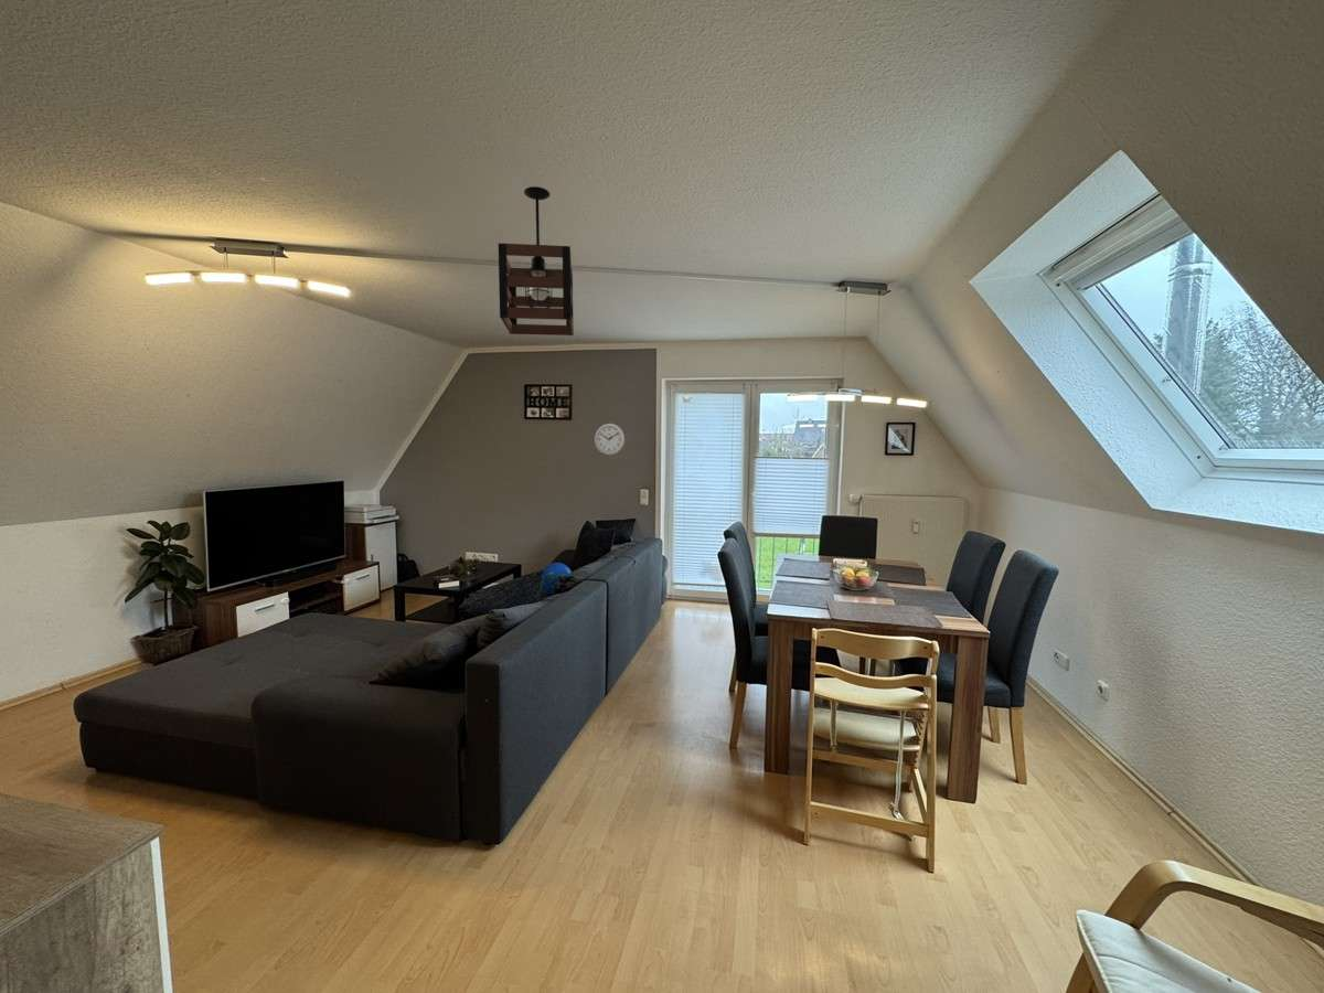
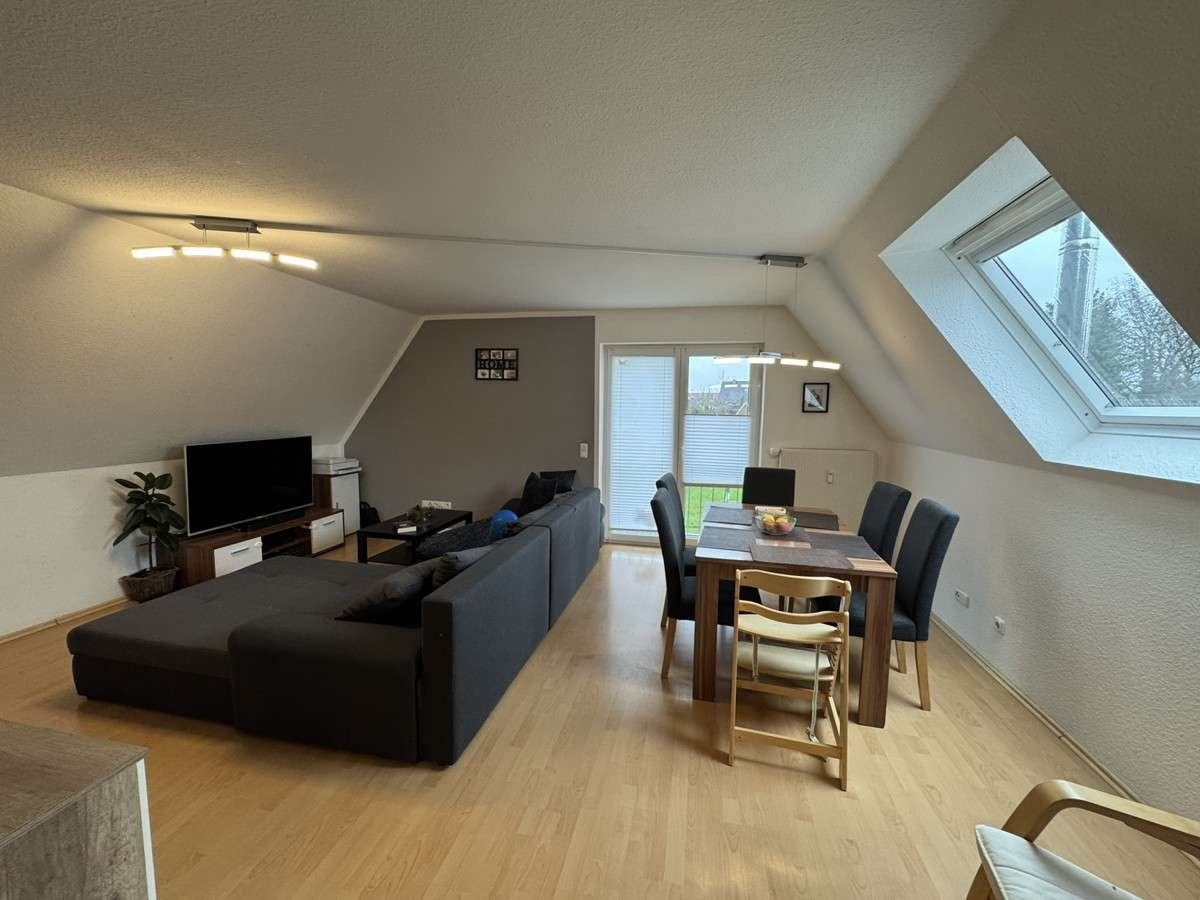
- wall clock (609, 439)
- pendant light (537, 259)
